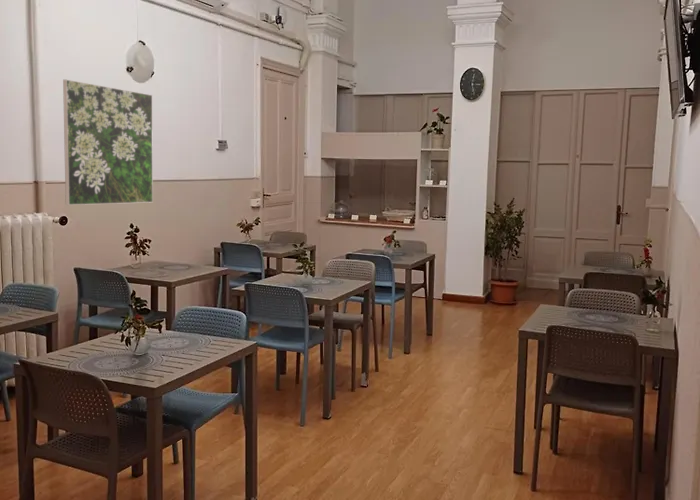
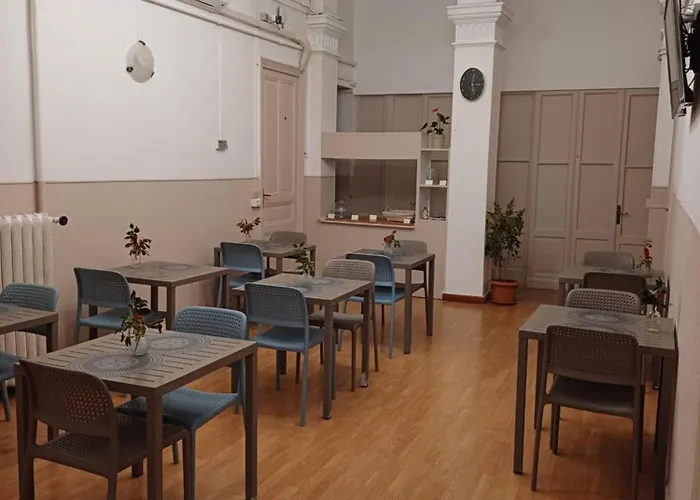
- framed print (111, 146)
